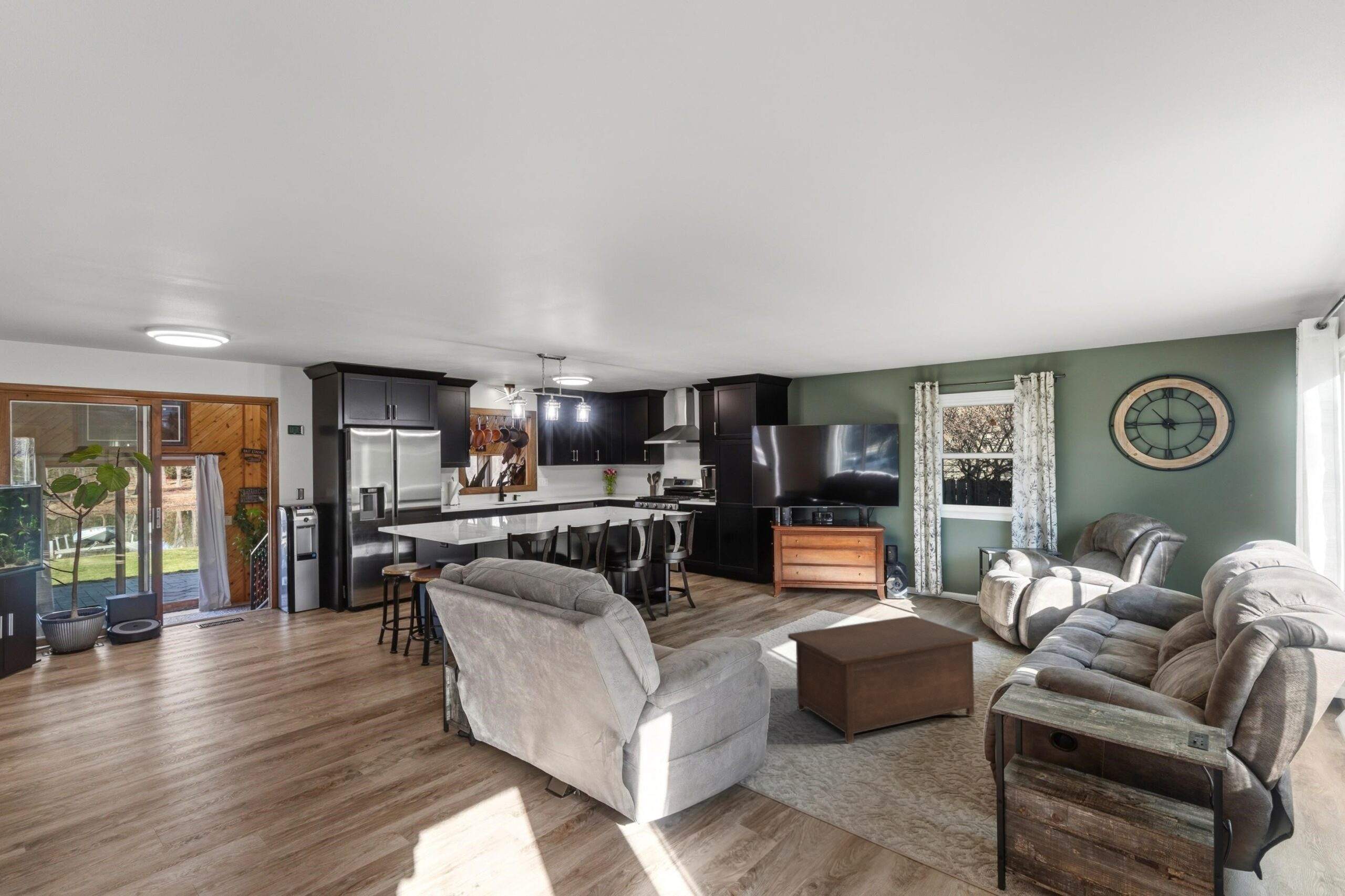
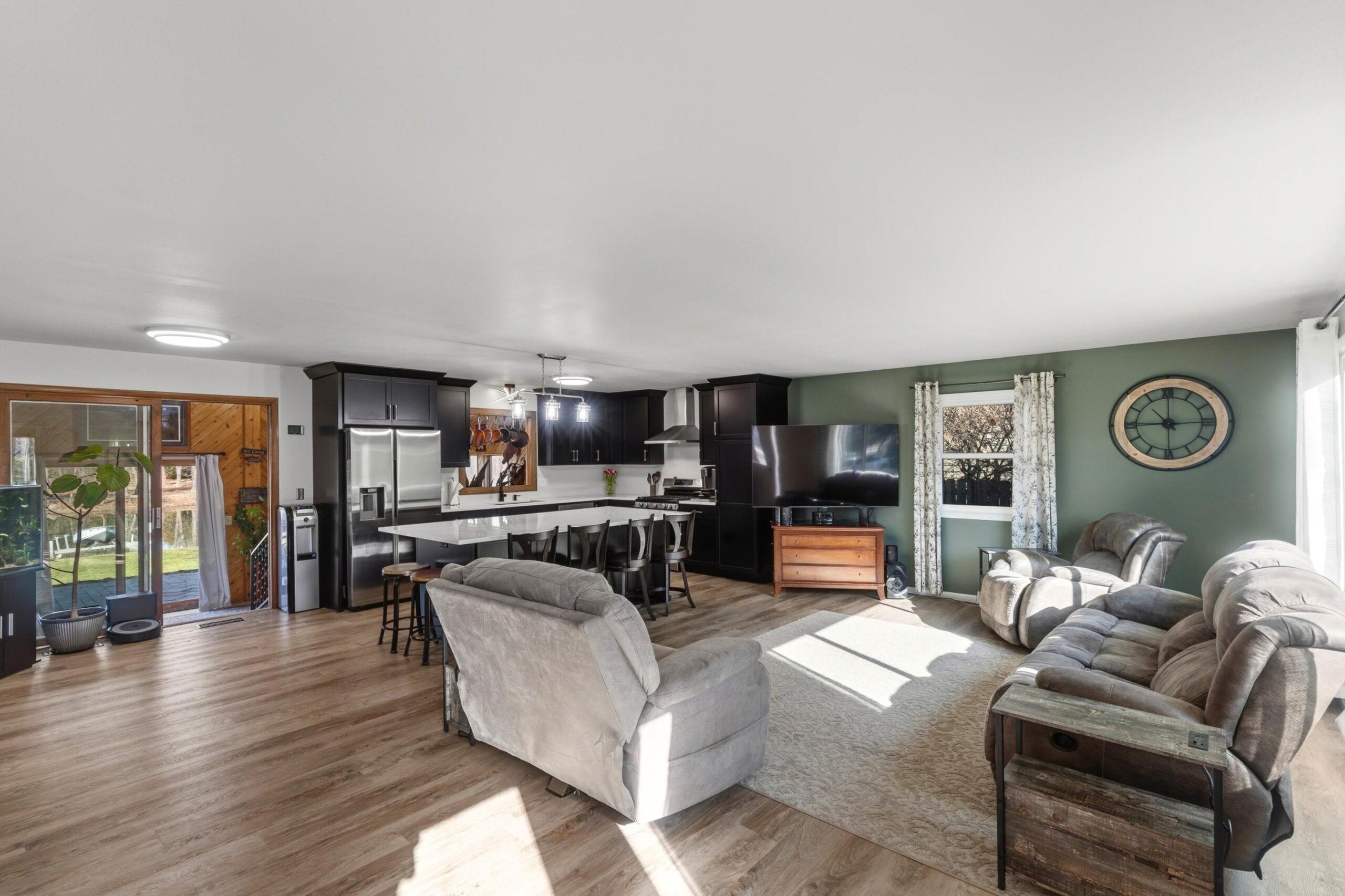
- cabinet (882, 673)
